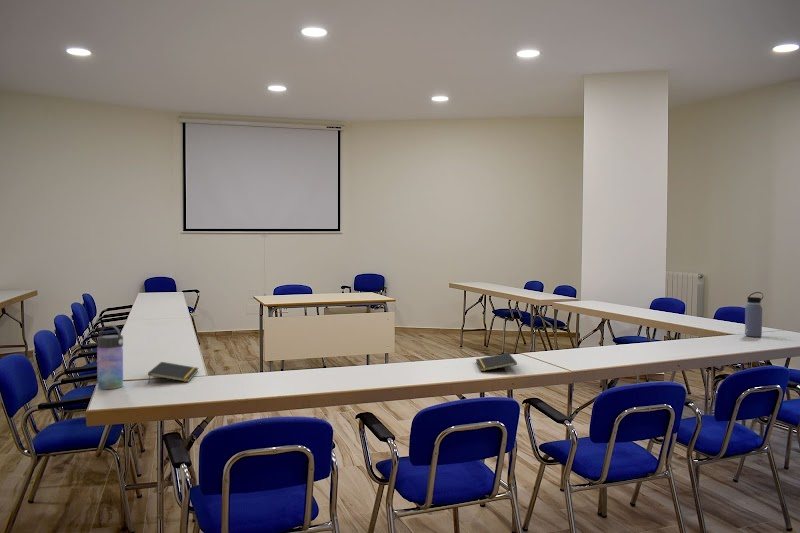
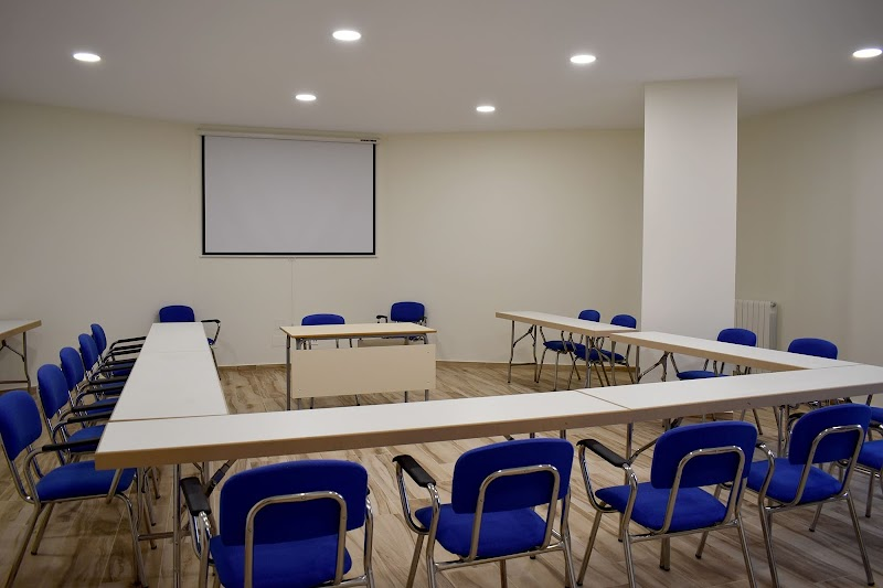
- water bottle (754, 313)
- notepad (174, 371)
- notepad (495, 361)
- water bottle (110, 355)
